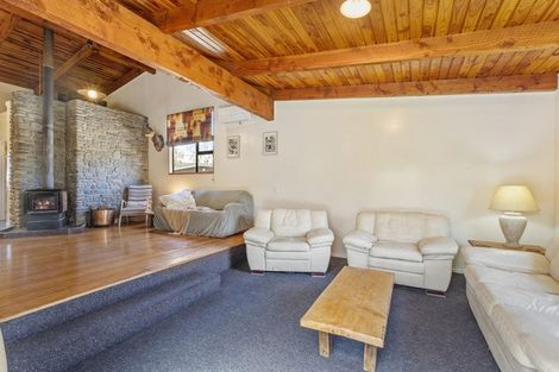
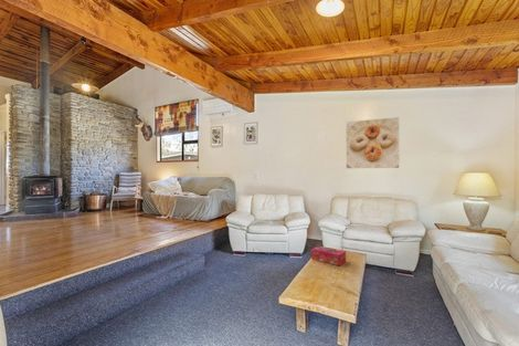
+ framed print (371, 144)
+ tissue box (328, 254)
